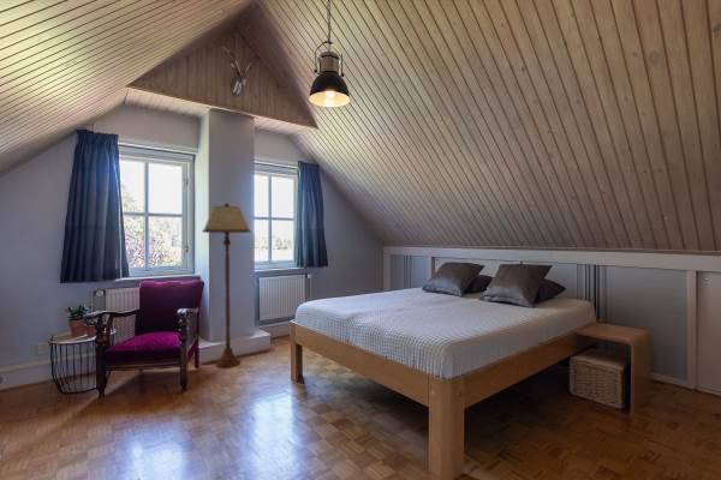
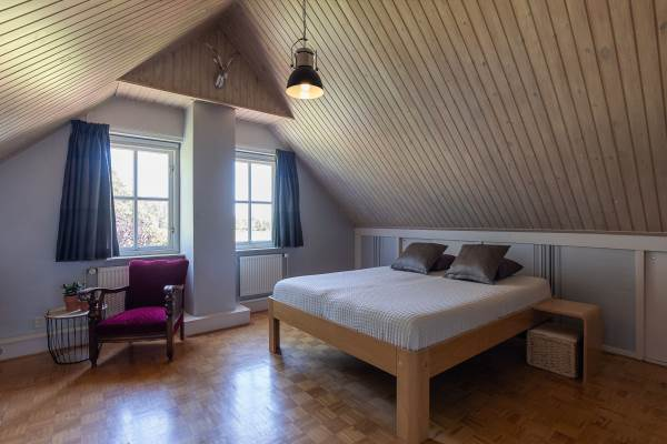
- floor lamp (227, 283)
